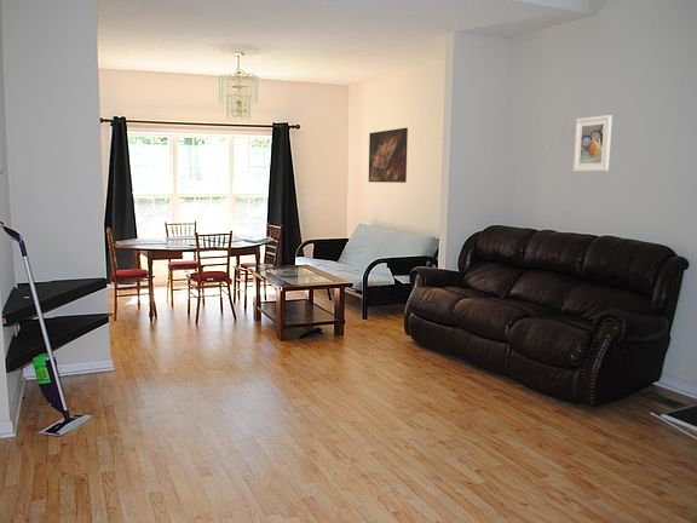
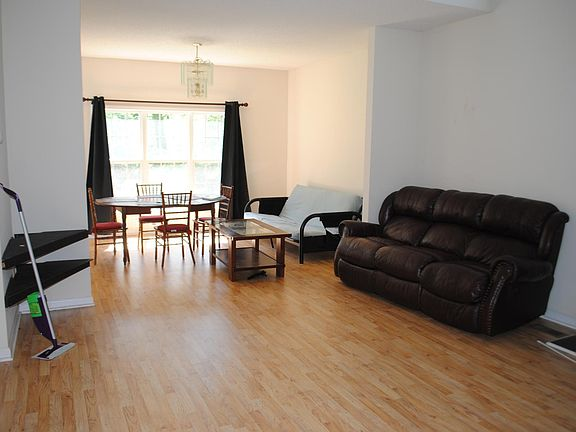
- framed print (592, 144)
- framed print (386, 156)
